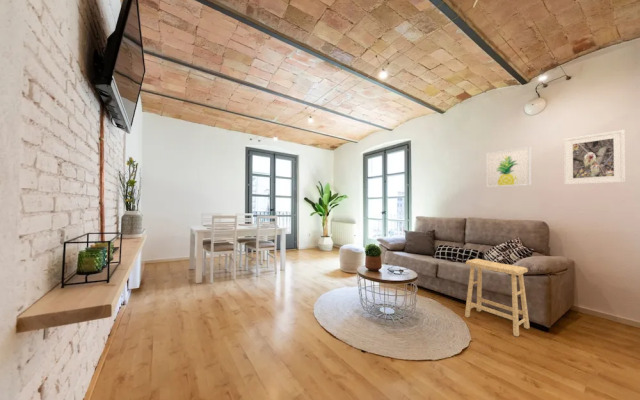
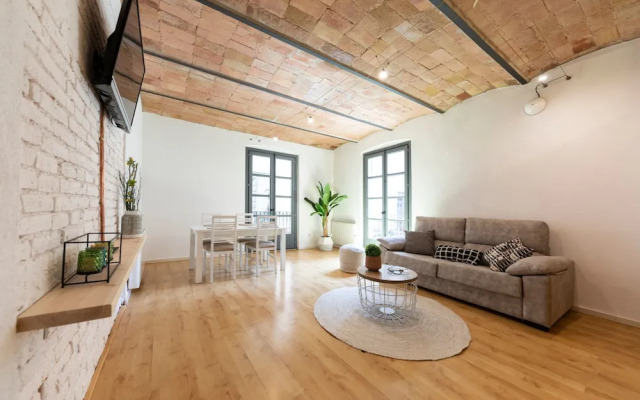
- stool (491, 301)
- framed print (592, 159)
- wall art (507, 168)
